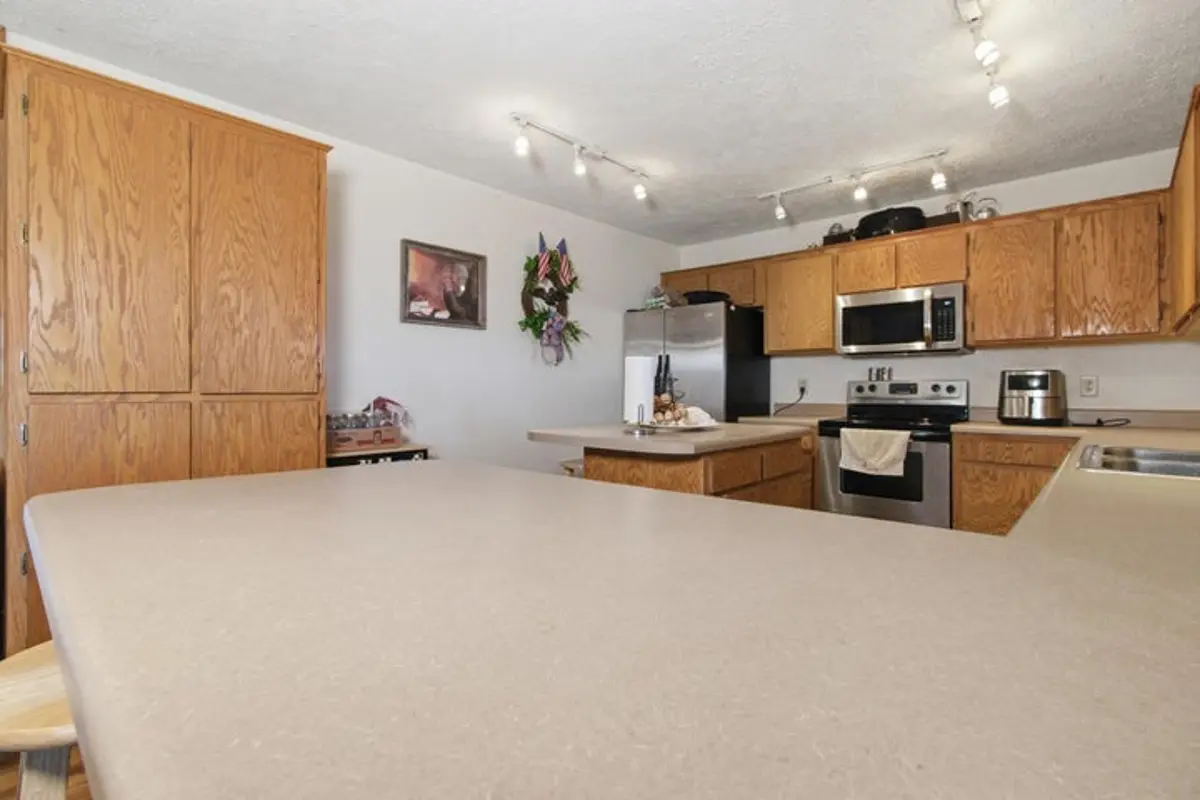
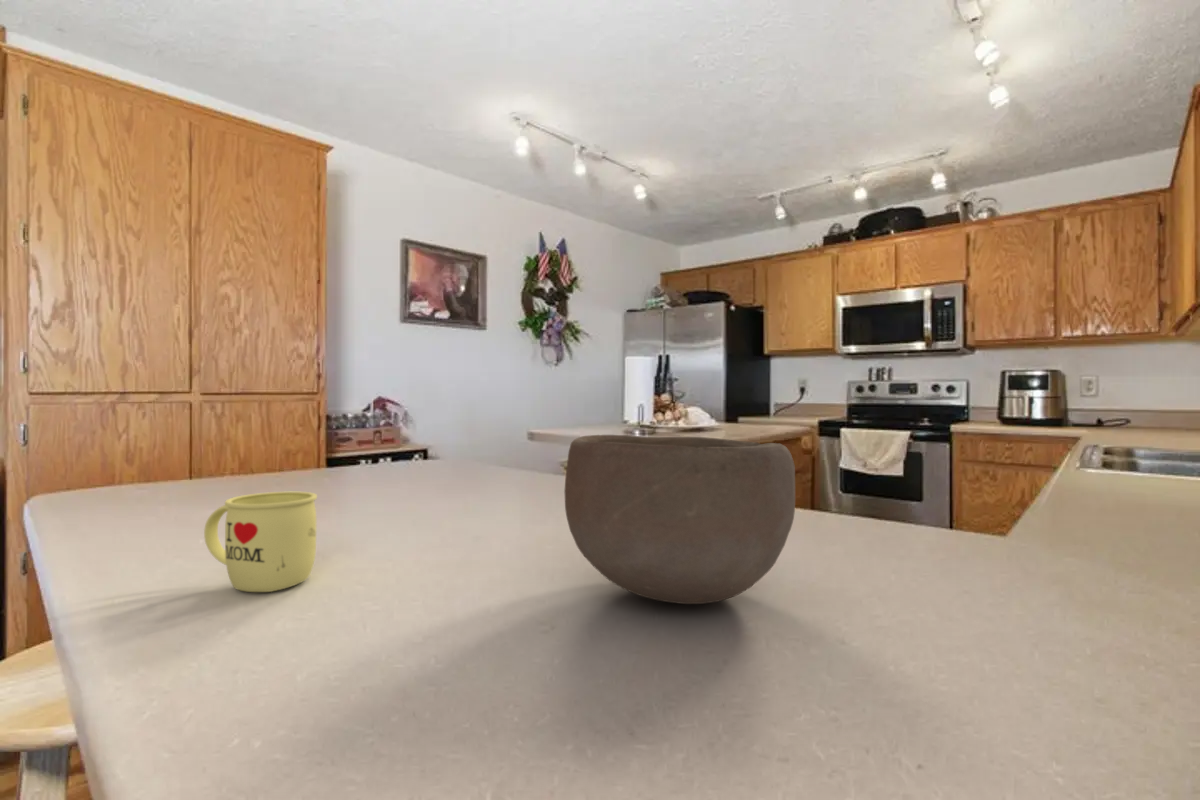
+ mug (254, 540)
+ bowl (677, 515)
